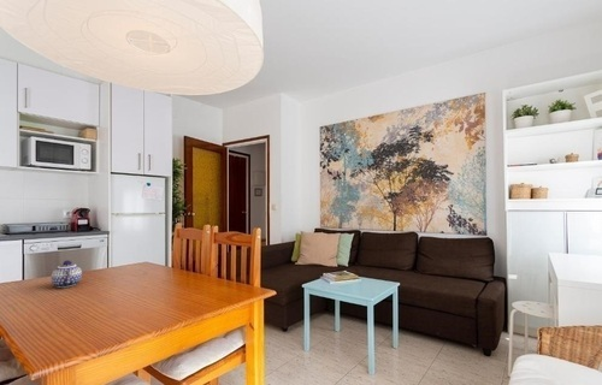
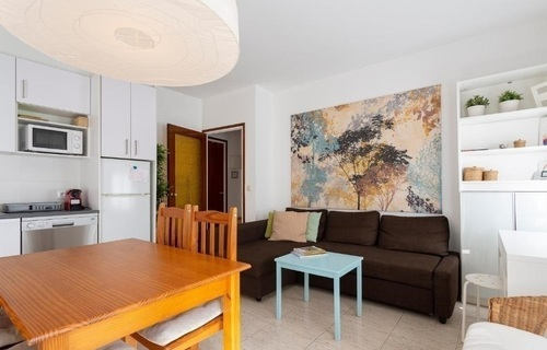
- teapot (66, 272)
